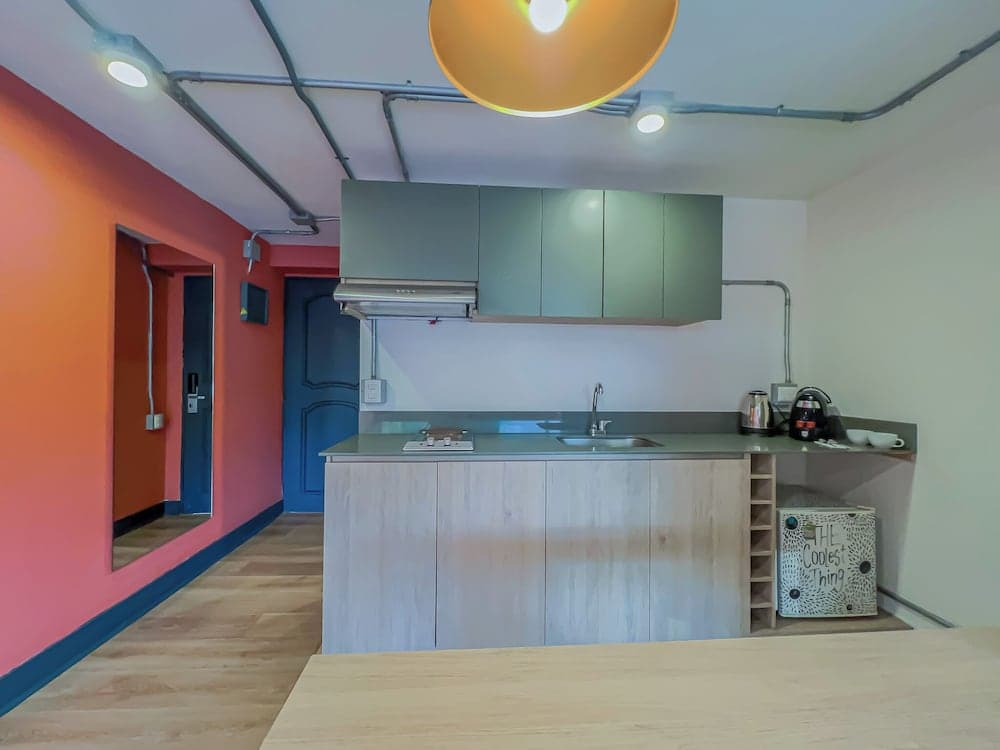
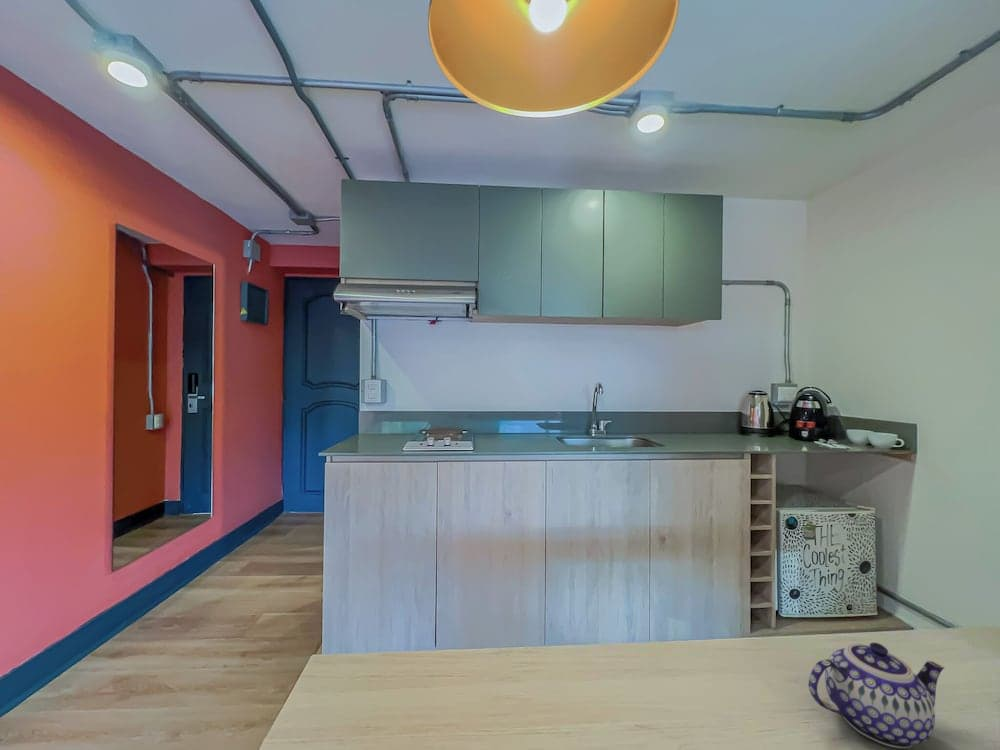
+ teapot (876, 685)
